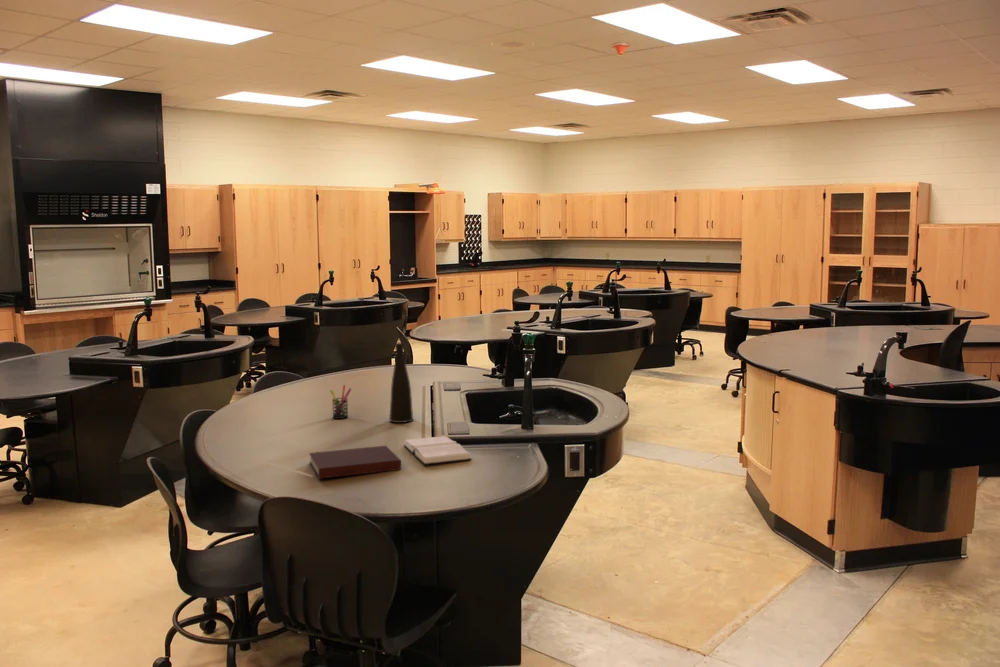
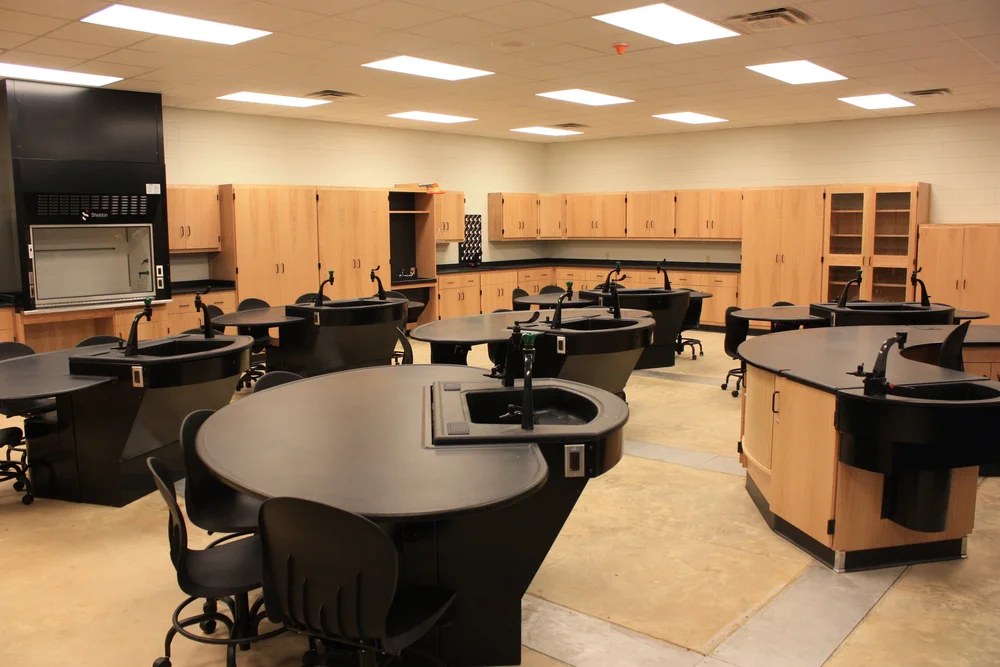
- pen holder (339, 401)
- notebook (354, 461)
- vase (400, 381)
- hardback book (436, 448)
